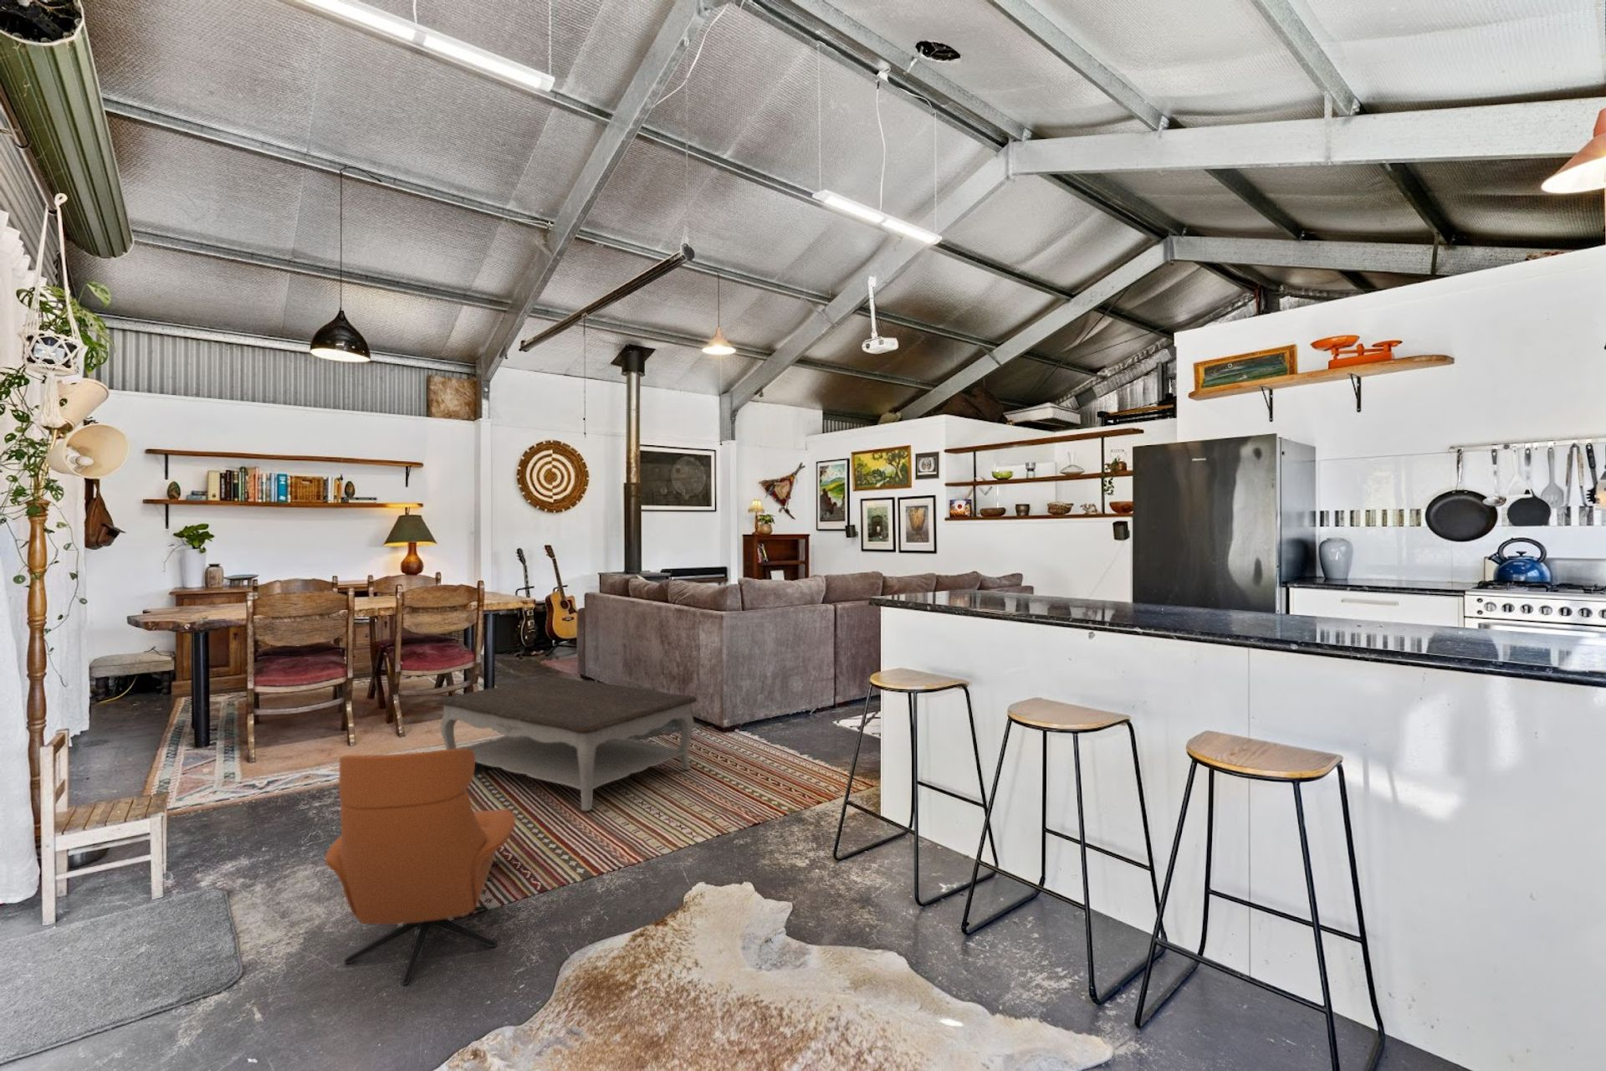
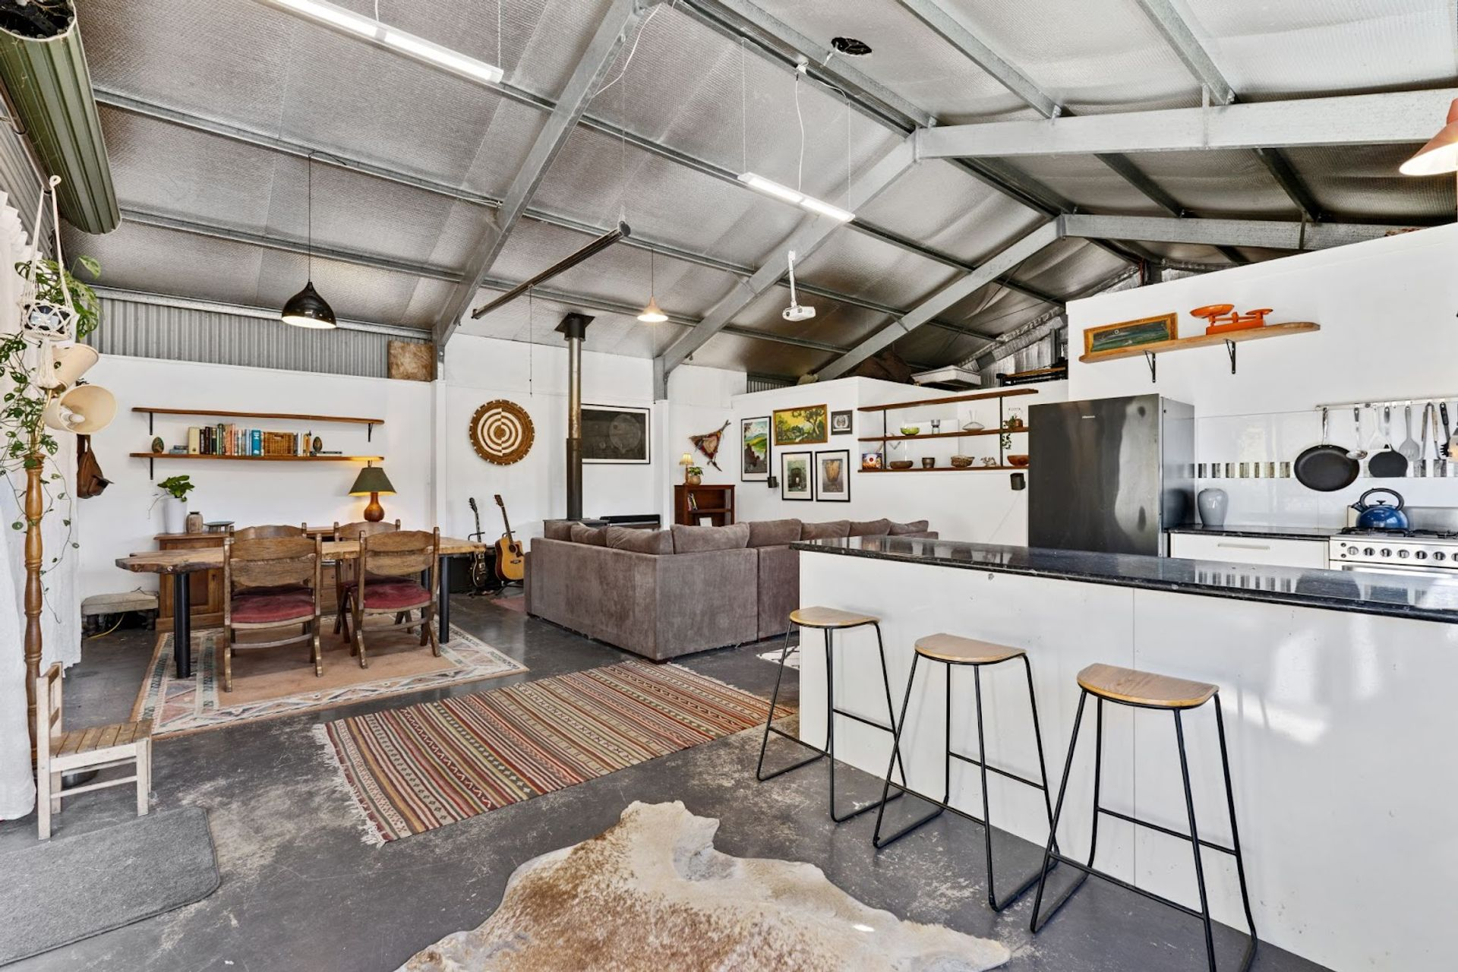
- armchair (441, 816)
- coffee table (568, 733)
